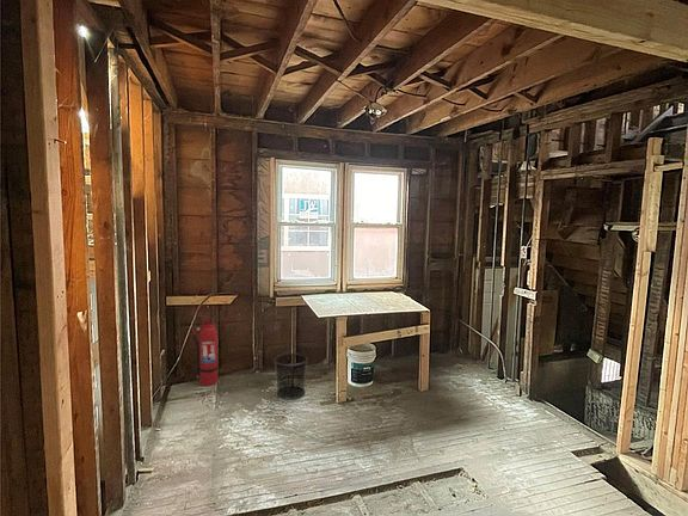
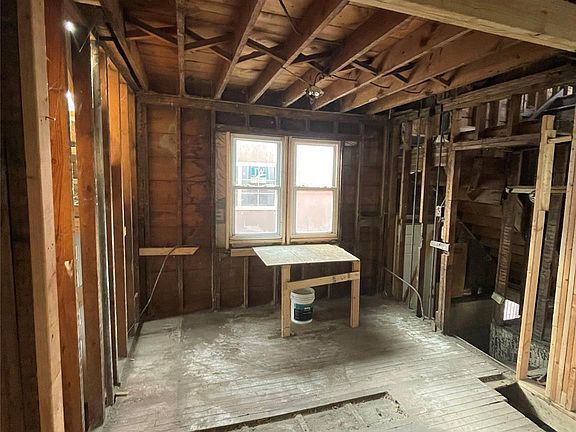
- waste bin (291, 375)
- fire extinguisher (205, 351)
